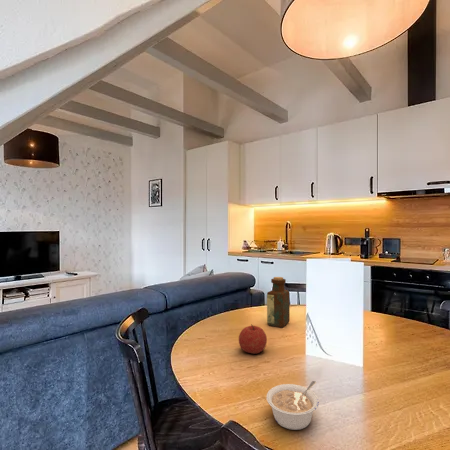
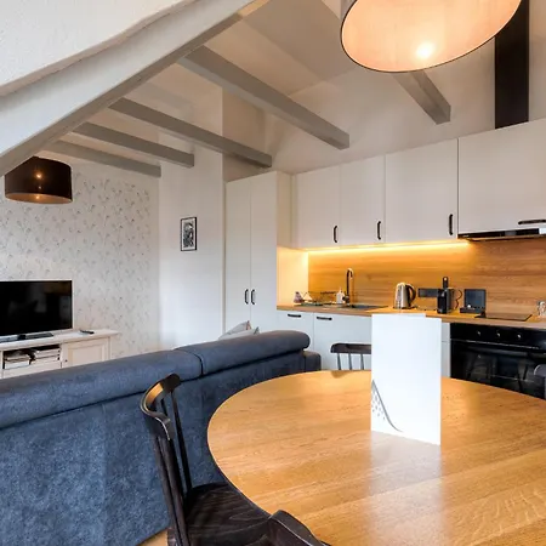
- bottle (278, 300)
- legume (292, 404)
- fruit (252, 337)
